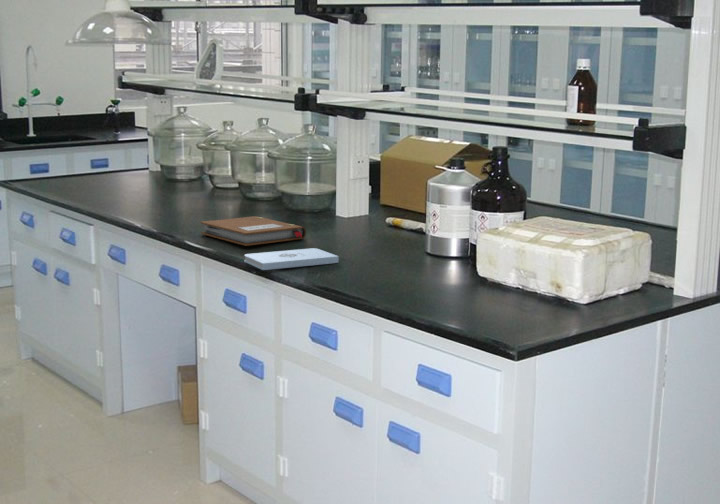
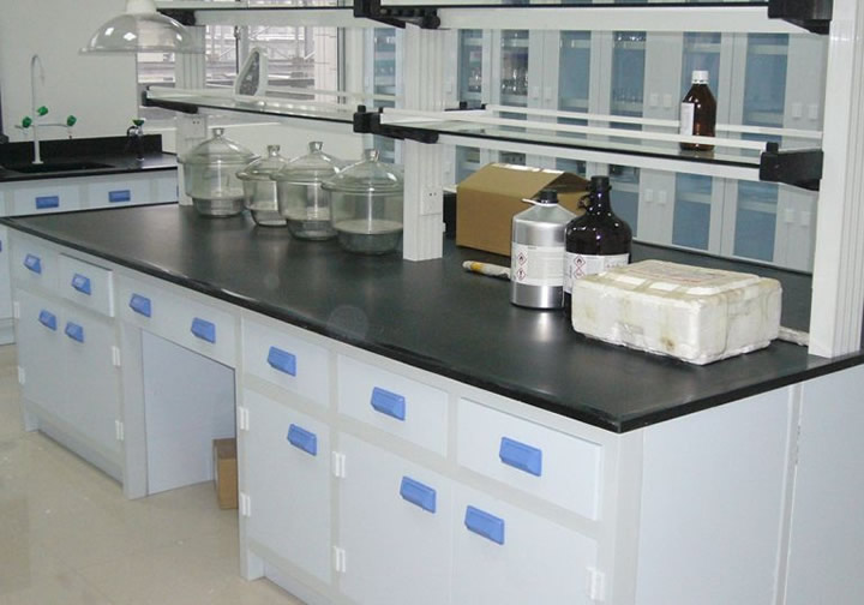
- notebook (254, 230)
- notepad (290, 258)
